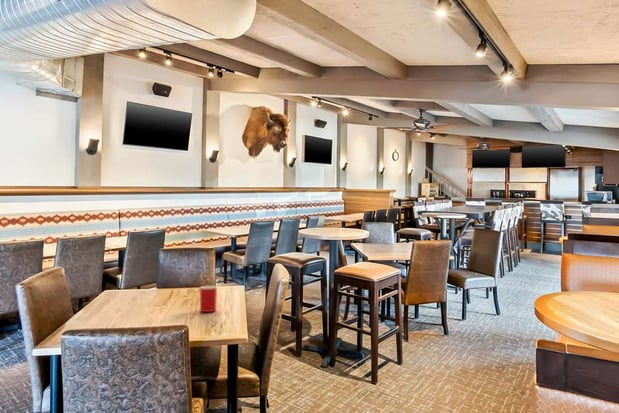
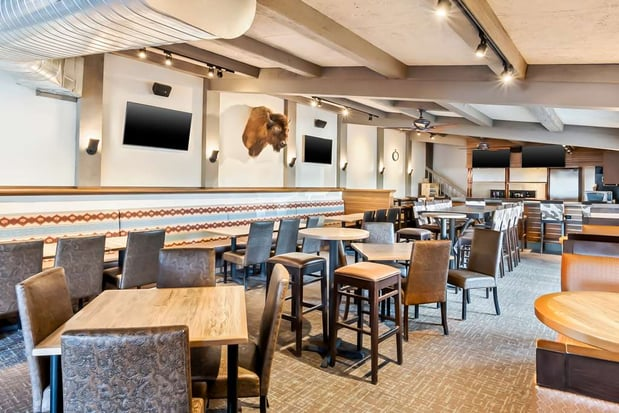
- cup (210, 298)
